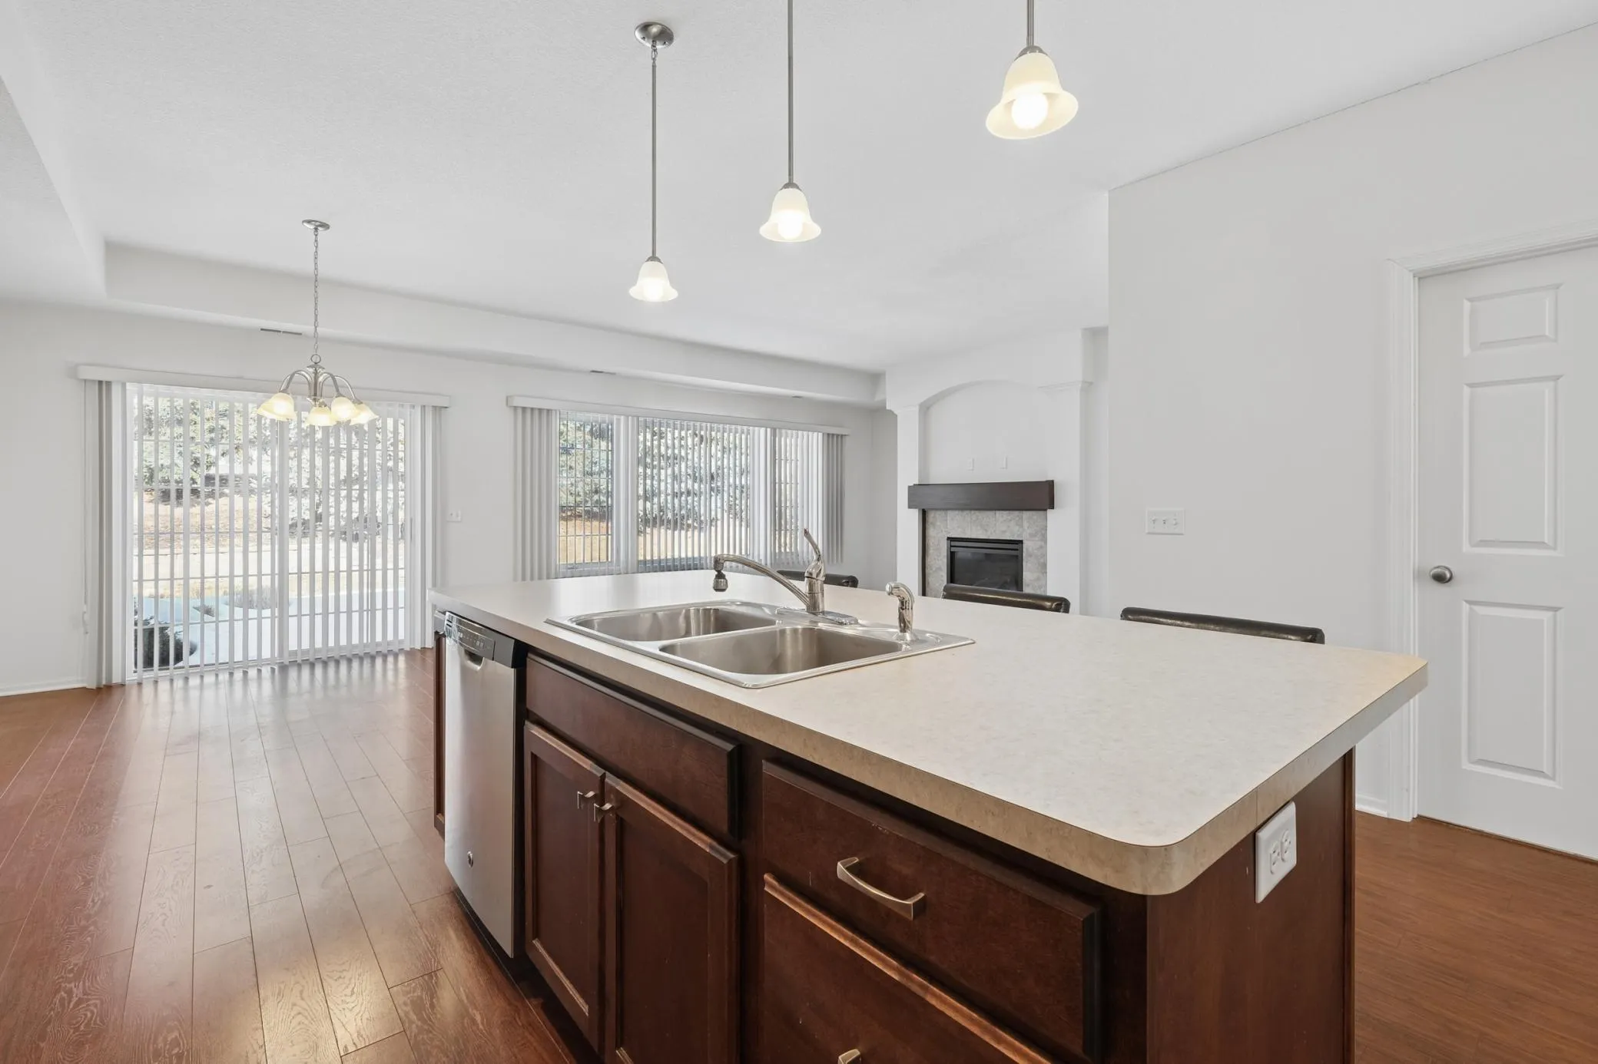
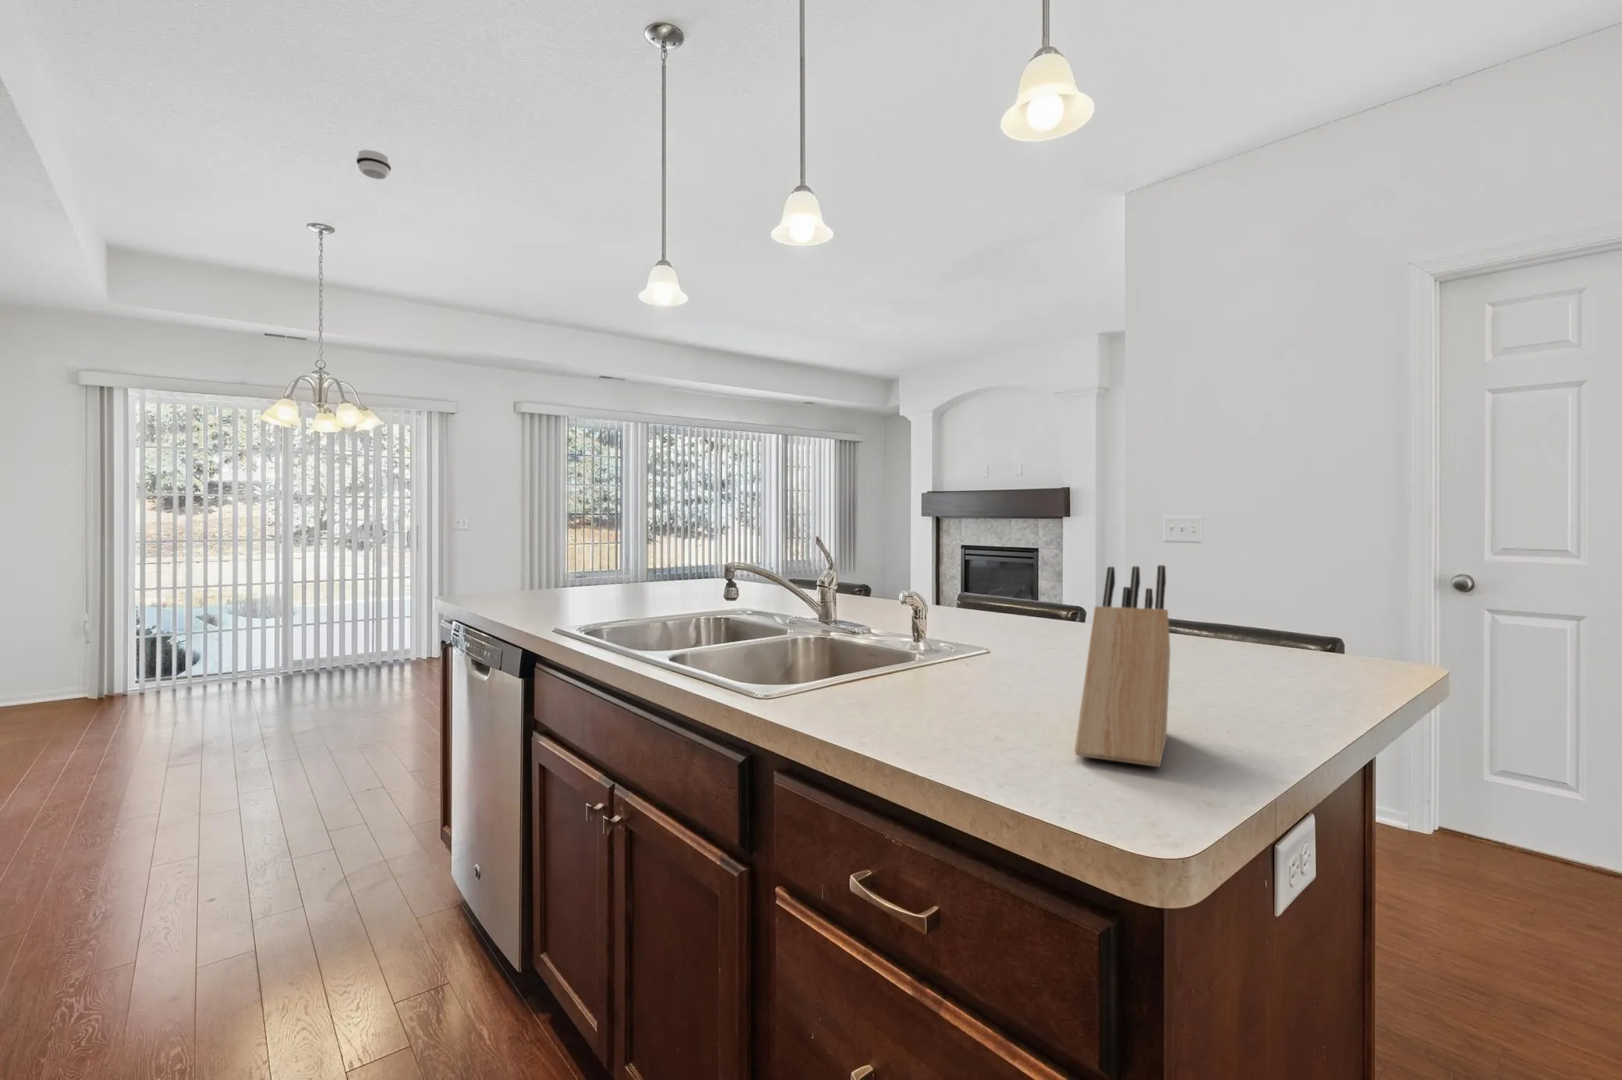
+ smoke detector (374, 165)
+ knife block (1128, 651)
